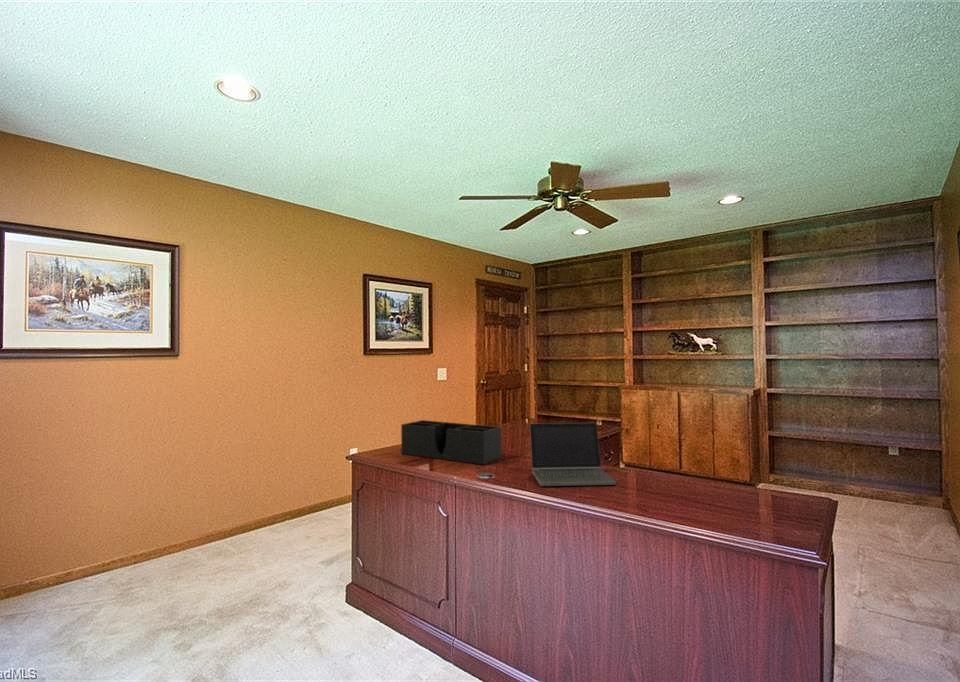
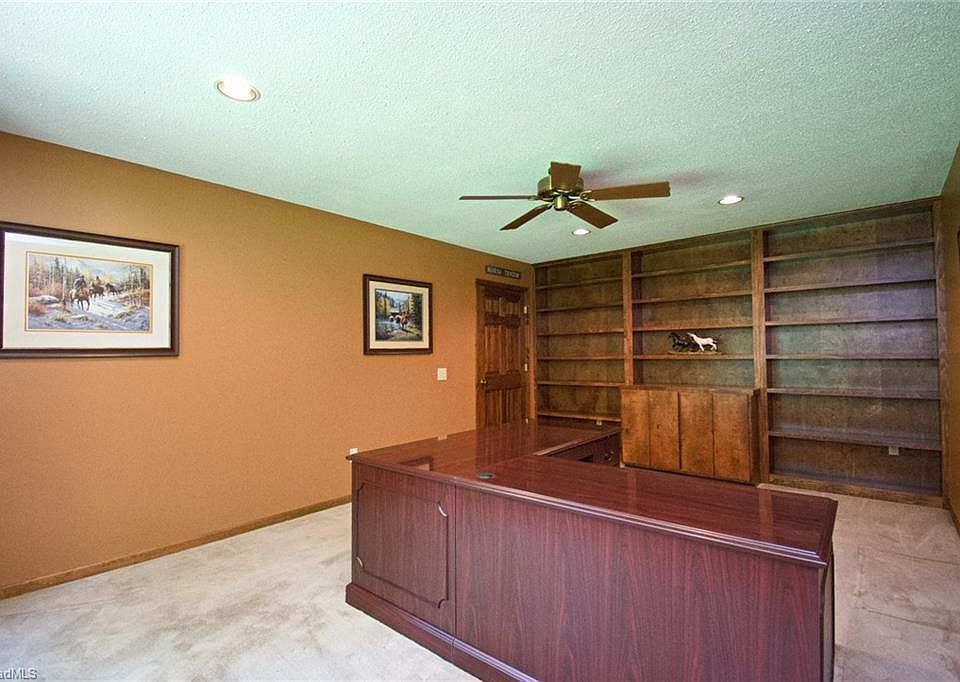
- laptop computer (570, 452)
- desk organizer (450, 440)
